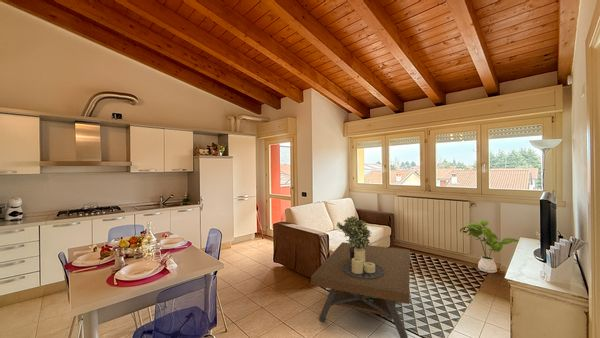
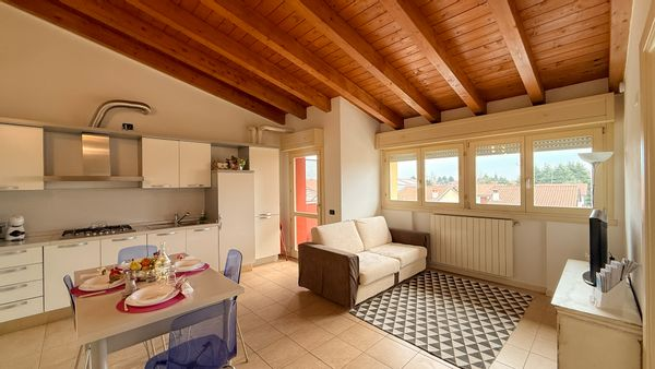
- coffee table (367, 276)
- house plant (485, 247)
- potted plant (353, 237)
